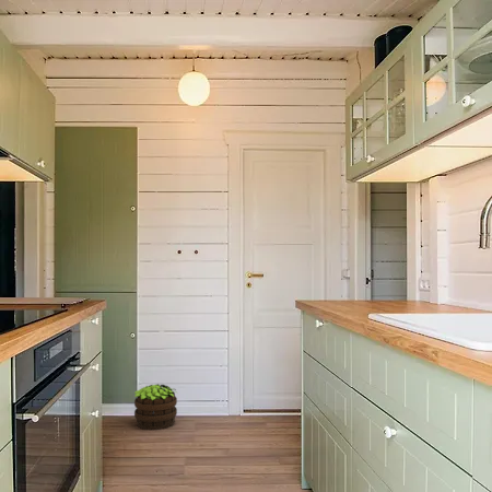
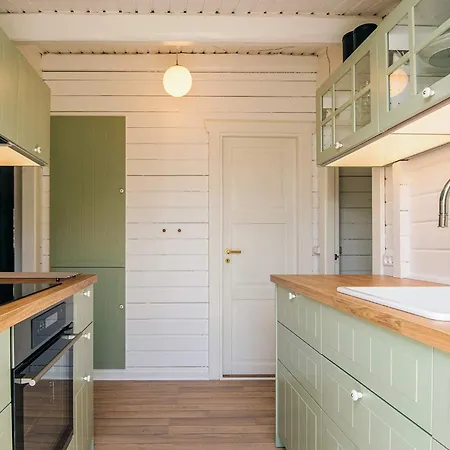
- potted plant (155, 403)
